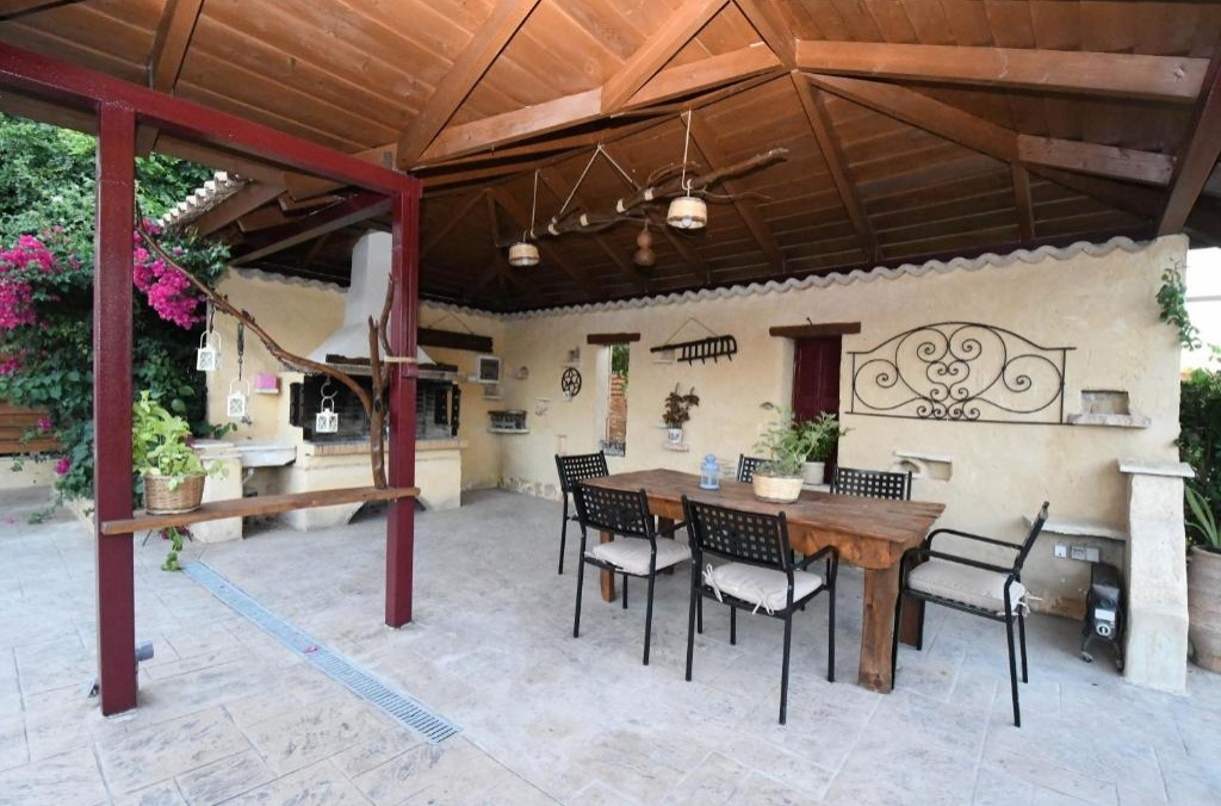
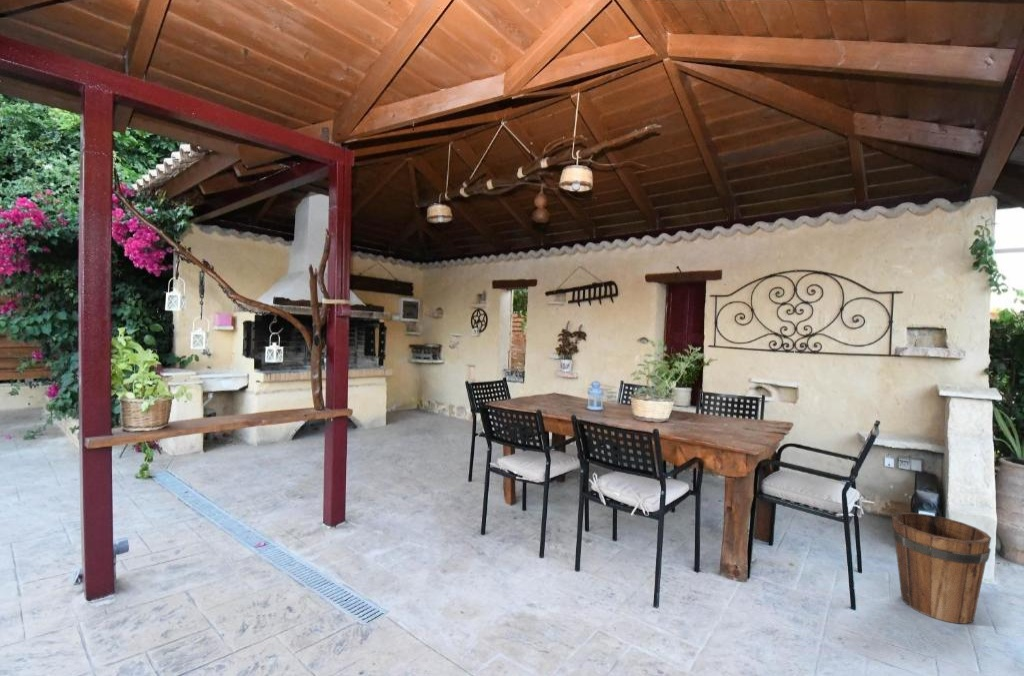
+ bucket (937, 566)
